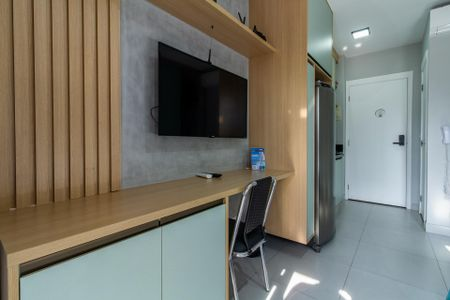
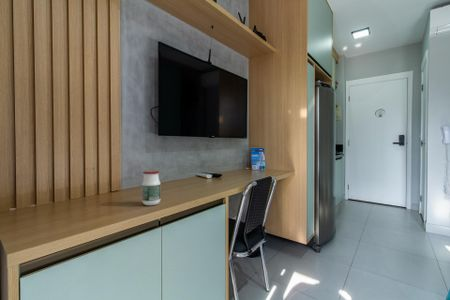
+ jar (151, 187)
